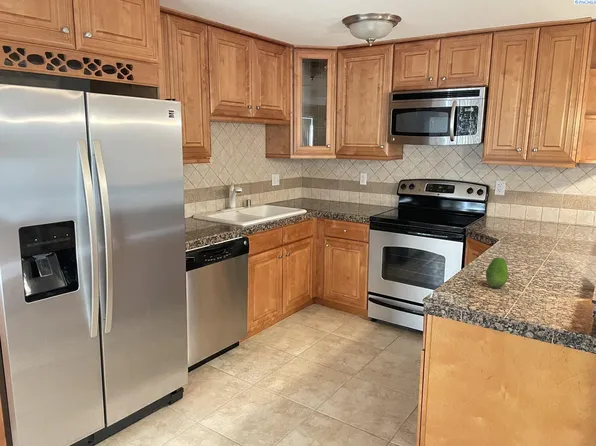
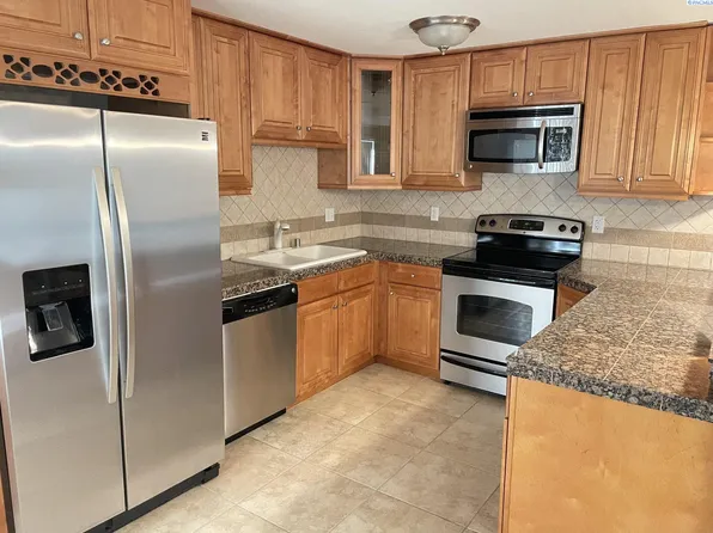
- fruit (496, 272)
